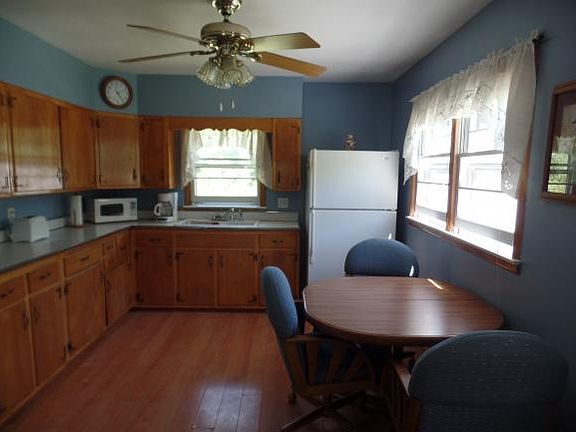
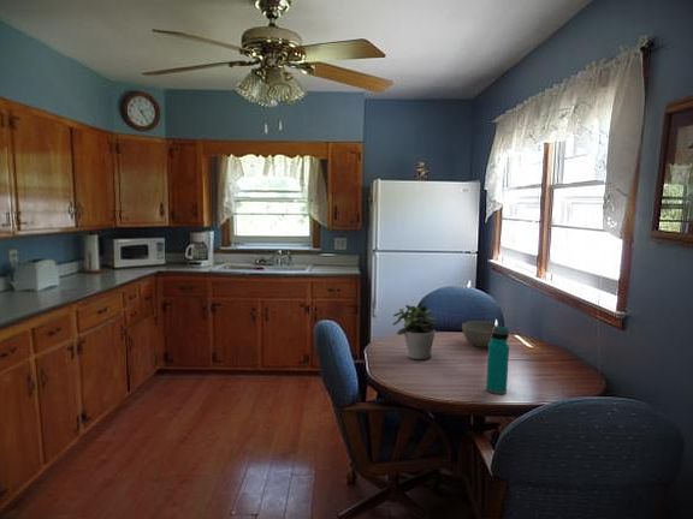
+ bowl (482, 335)
+ potted plant (413, 328)
+ water bottle (497, 358)
